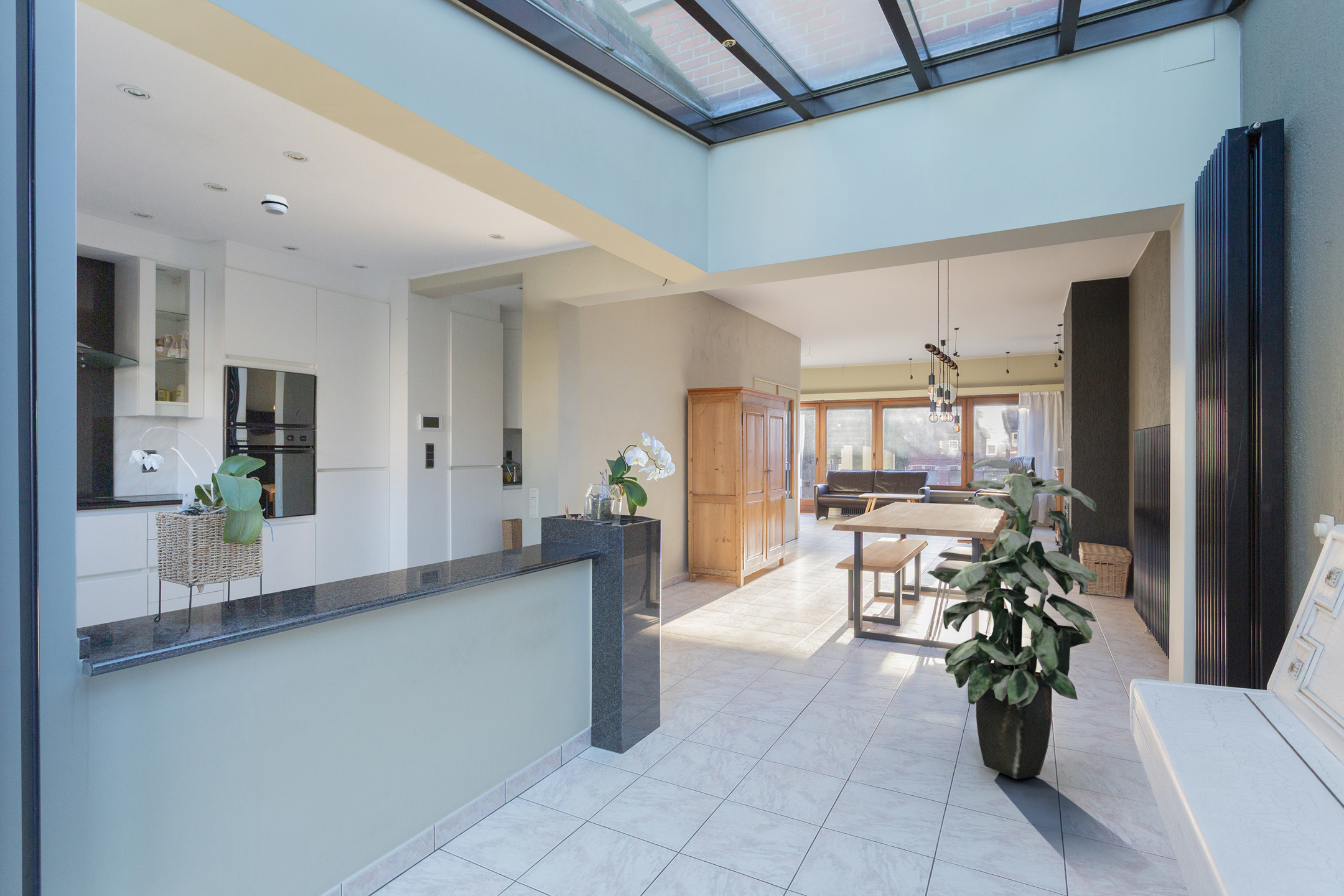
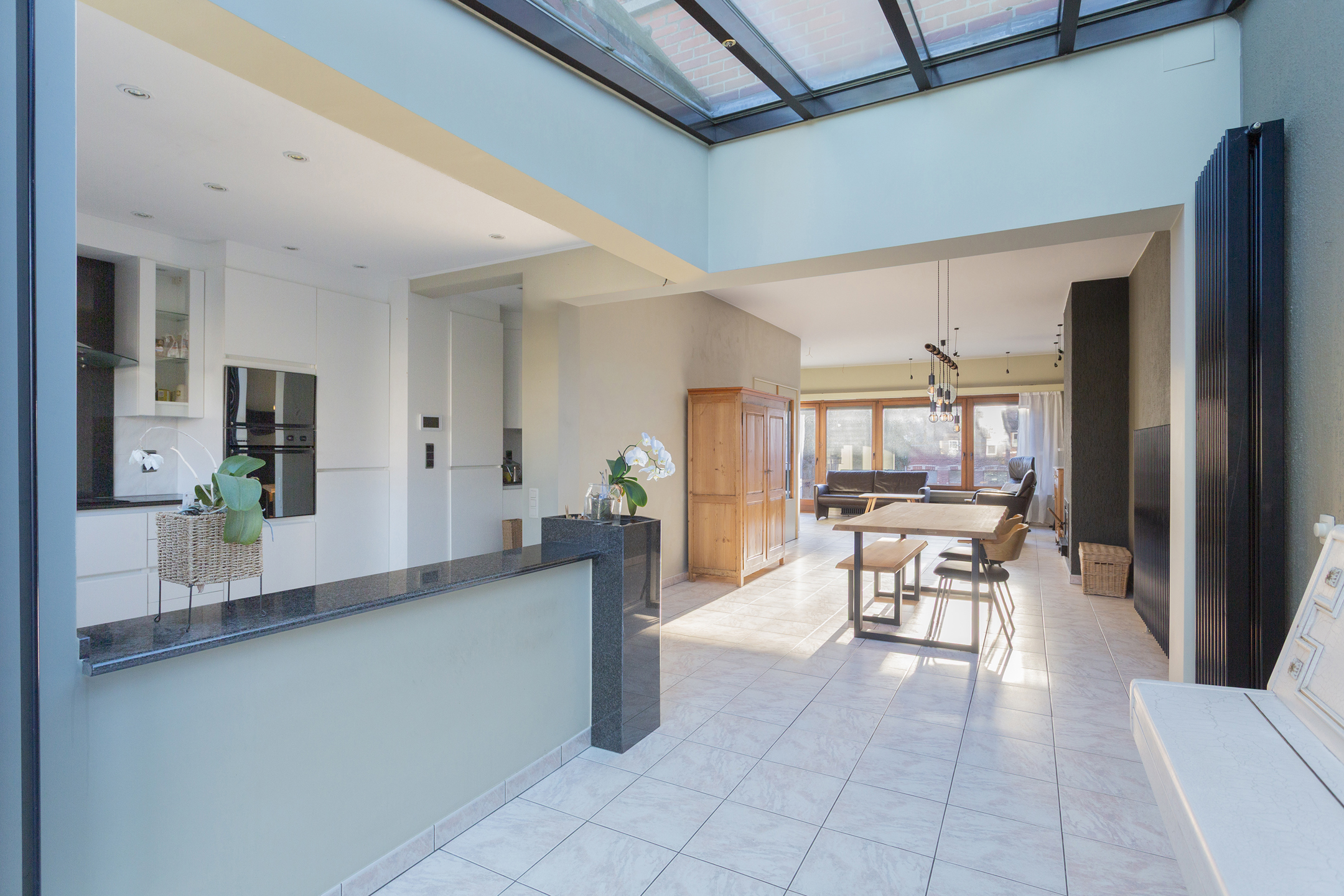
- indoor plant (1009, 612)
- smoke detector (274, 205)
